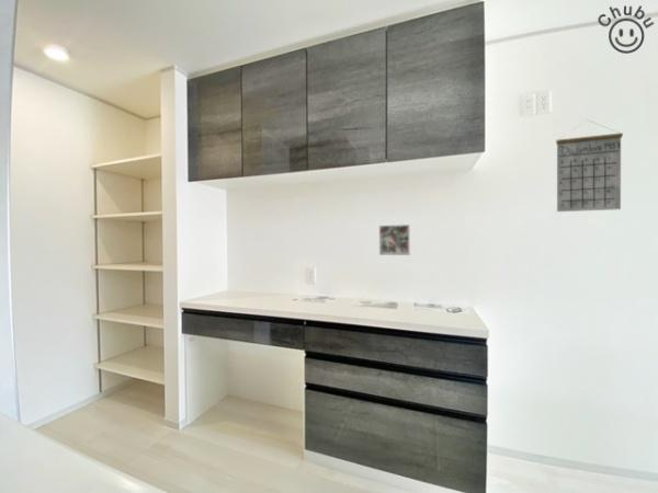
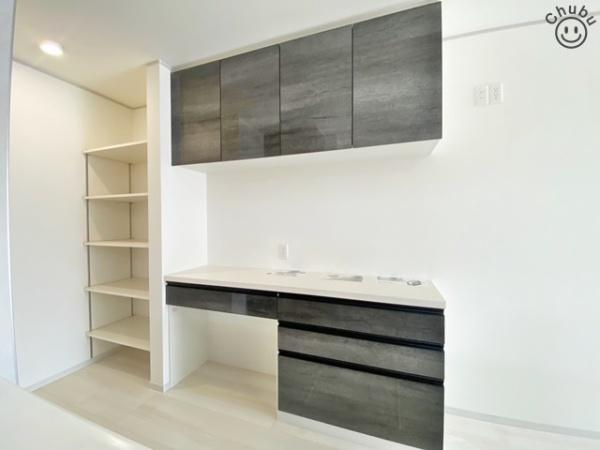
- calendar (588, 164)
- decorative tile (394, 240)
